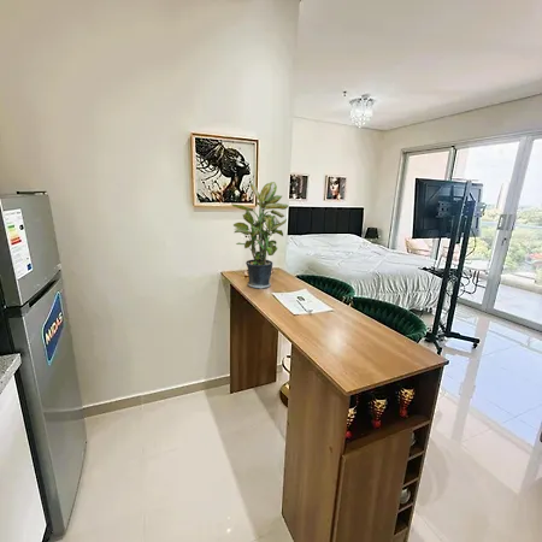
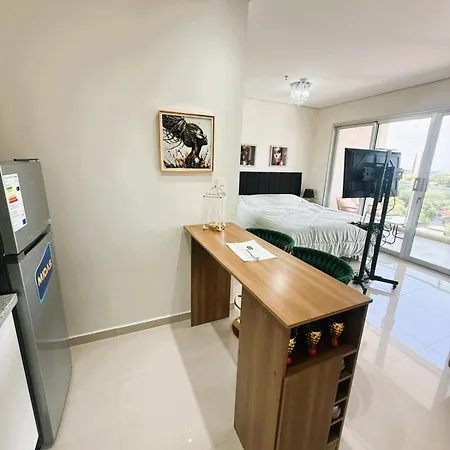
- potted plant (261, 235)
